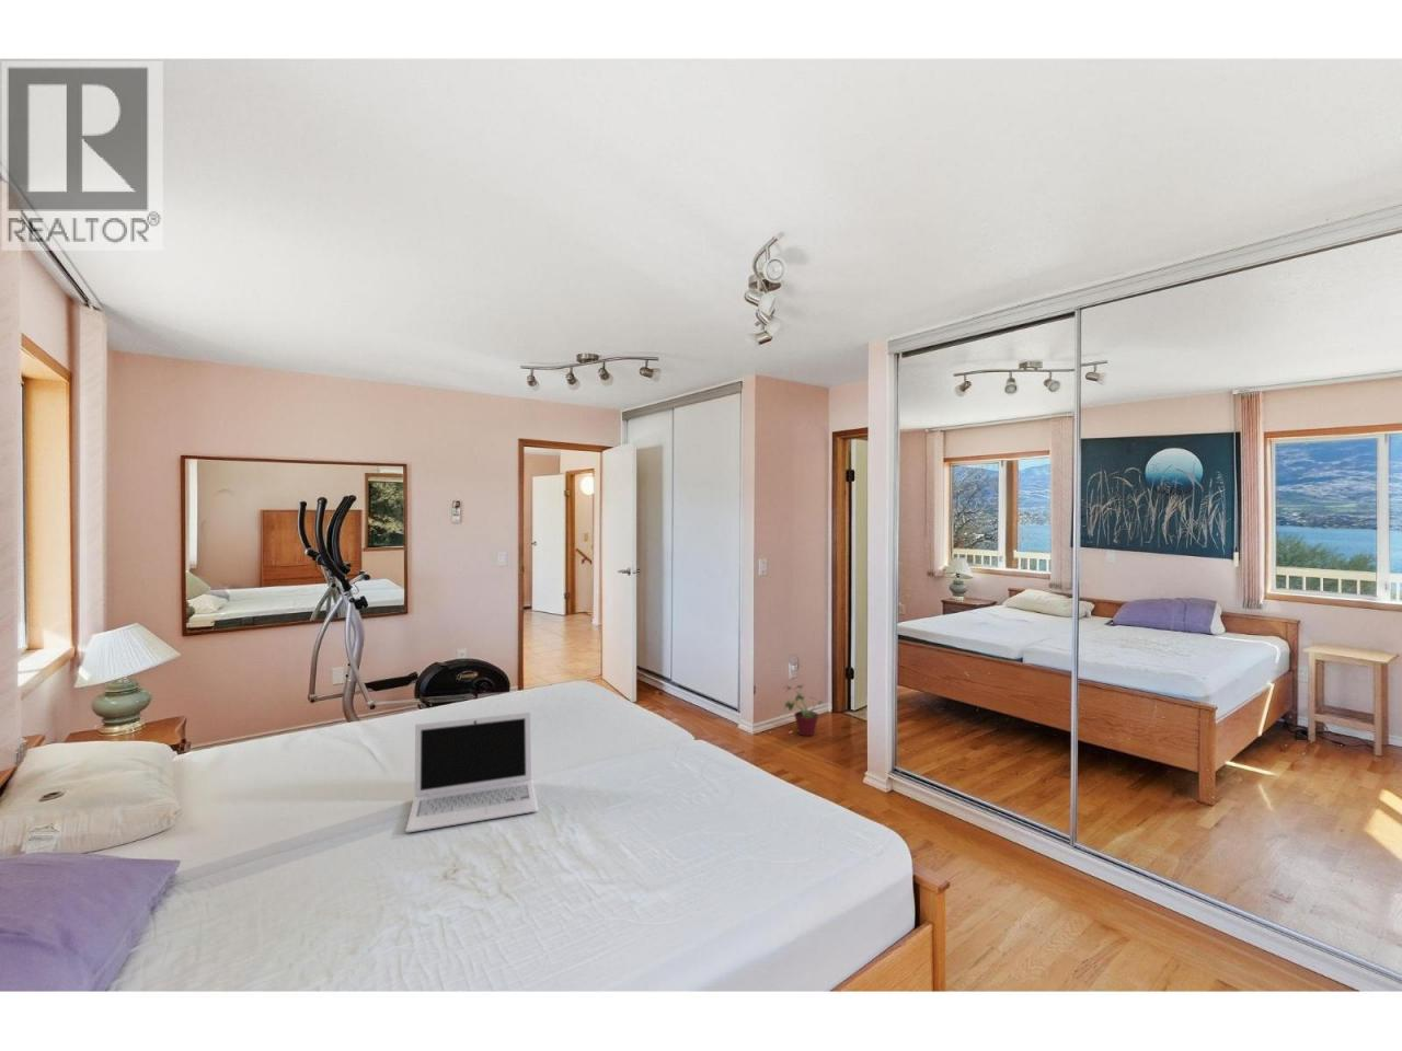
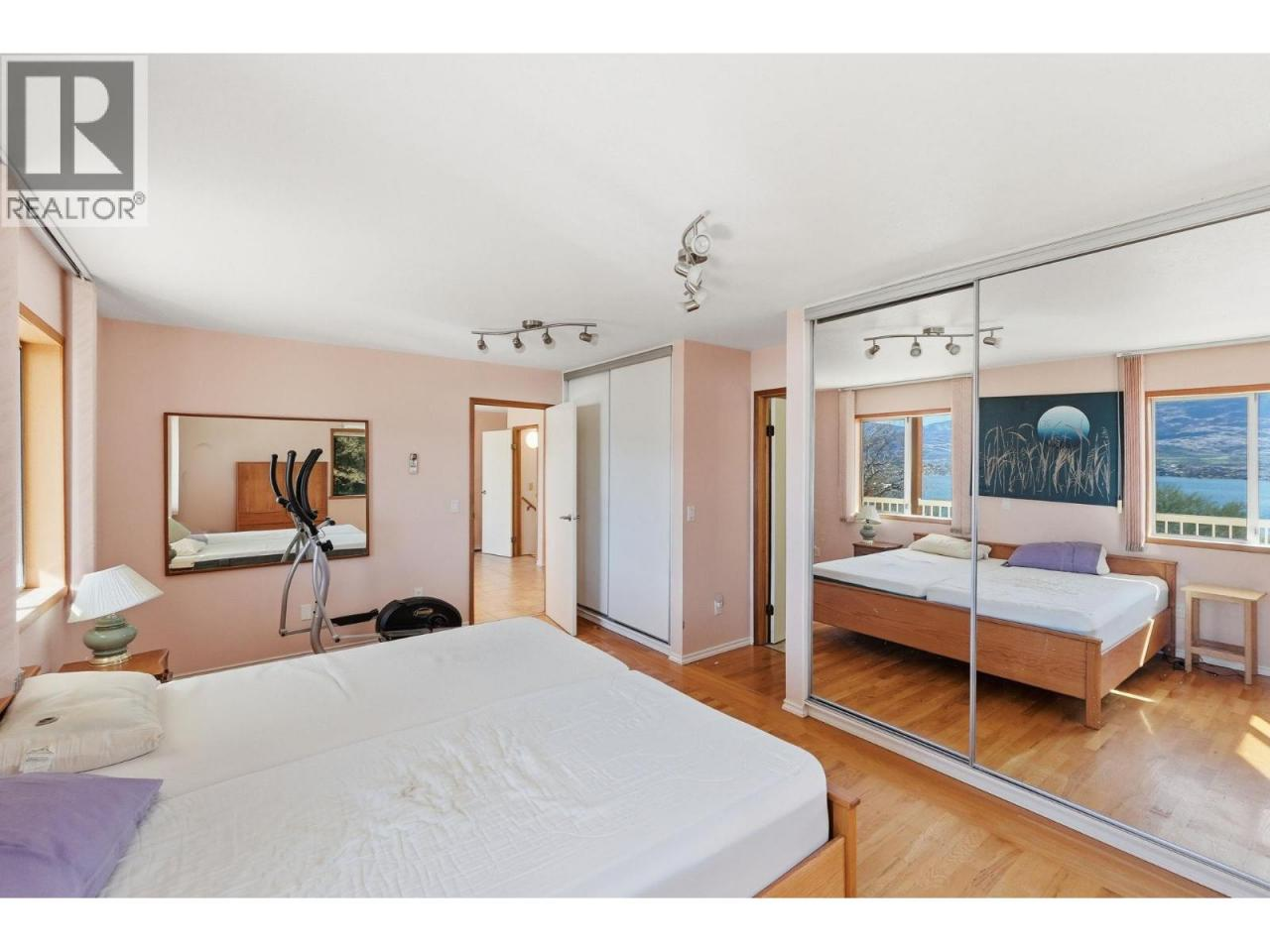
- laptop (475, 766)
- potted plant (799, 711)
